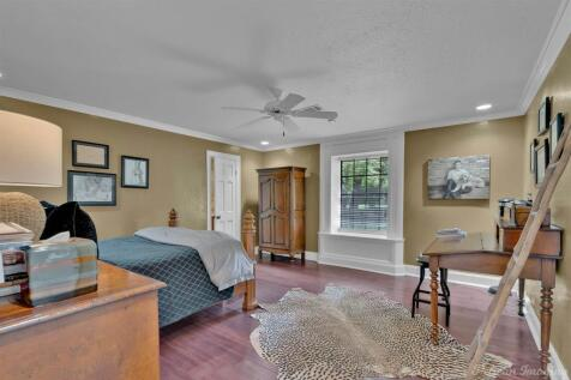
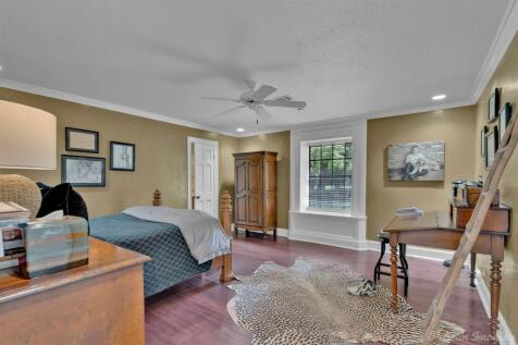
+ sneaker (361, 284)
